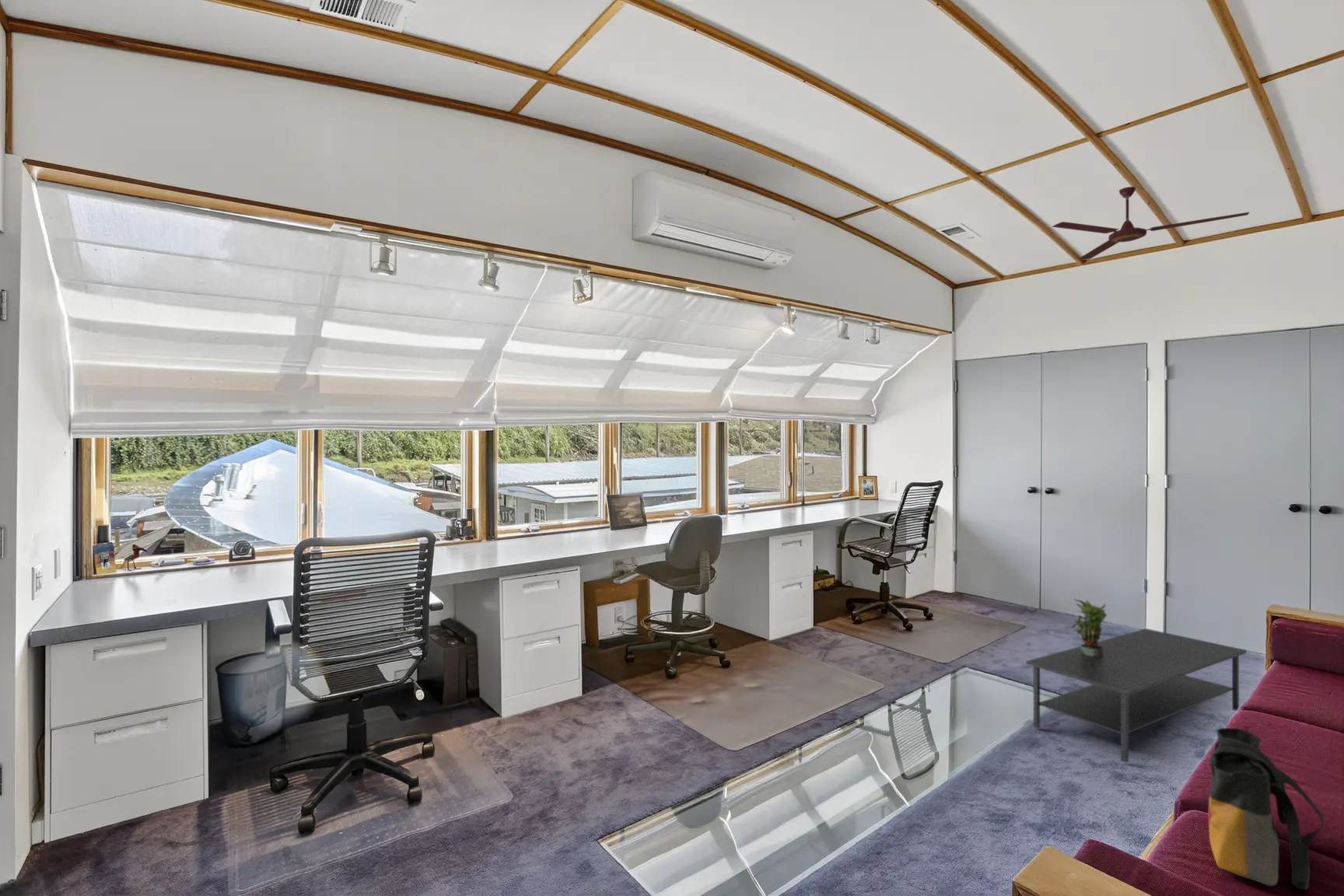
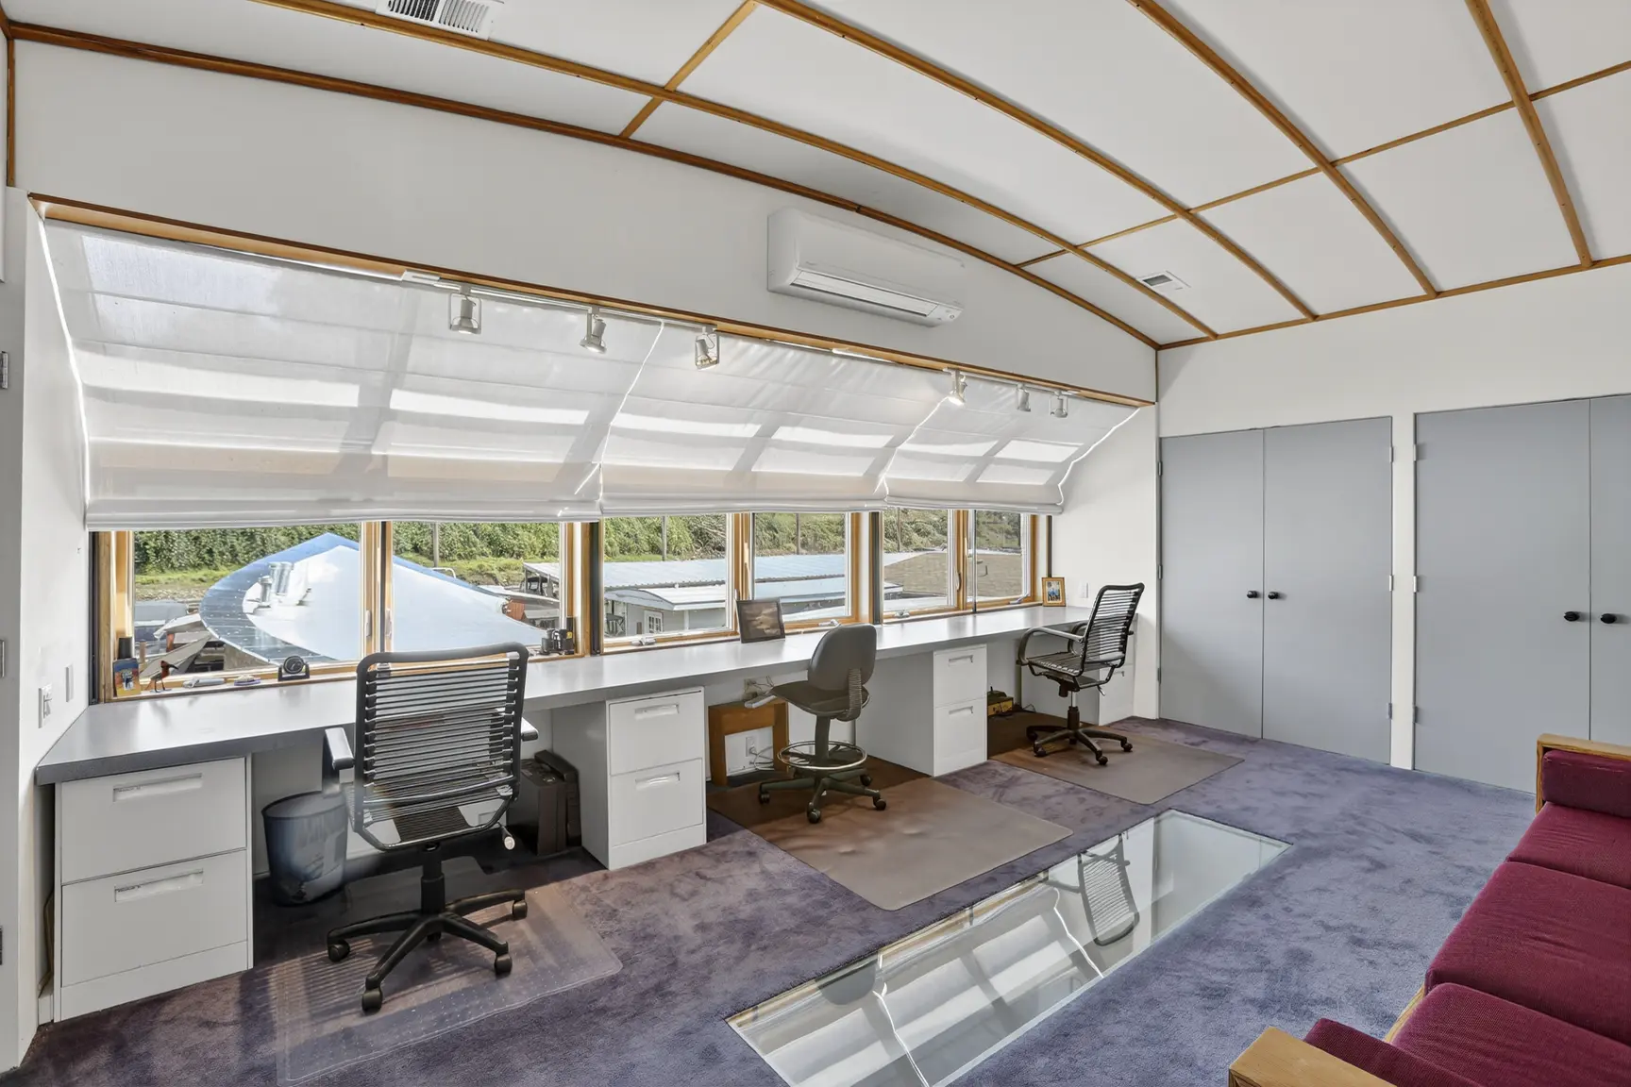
- ceiling fan (1152, 227)
- coffee table (1139, 687)
- tote bag (1259, 803)
- potted plant (1087, 625)
